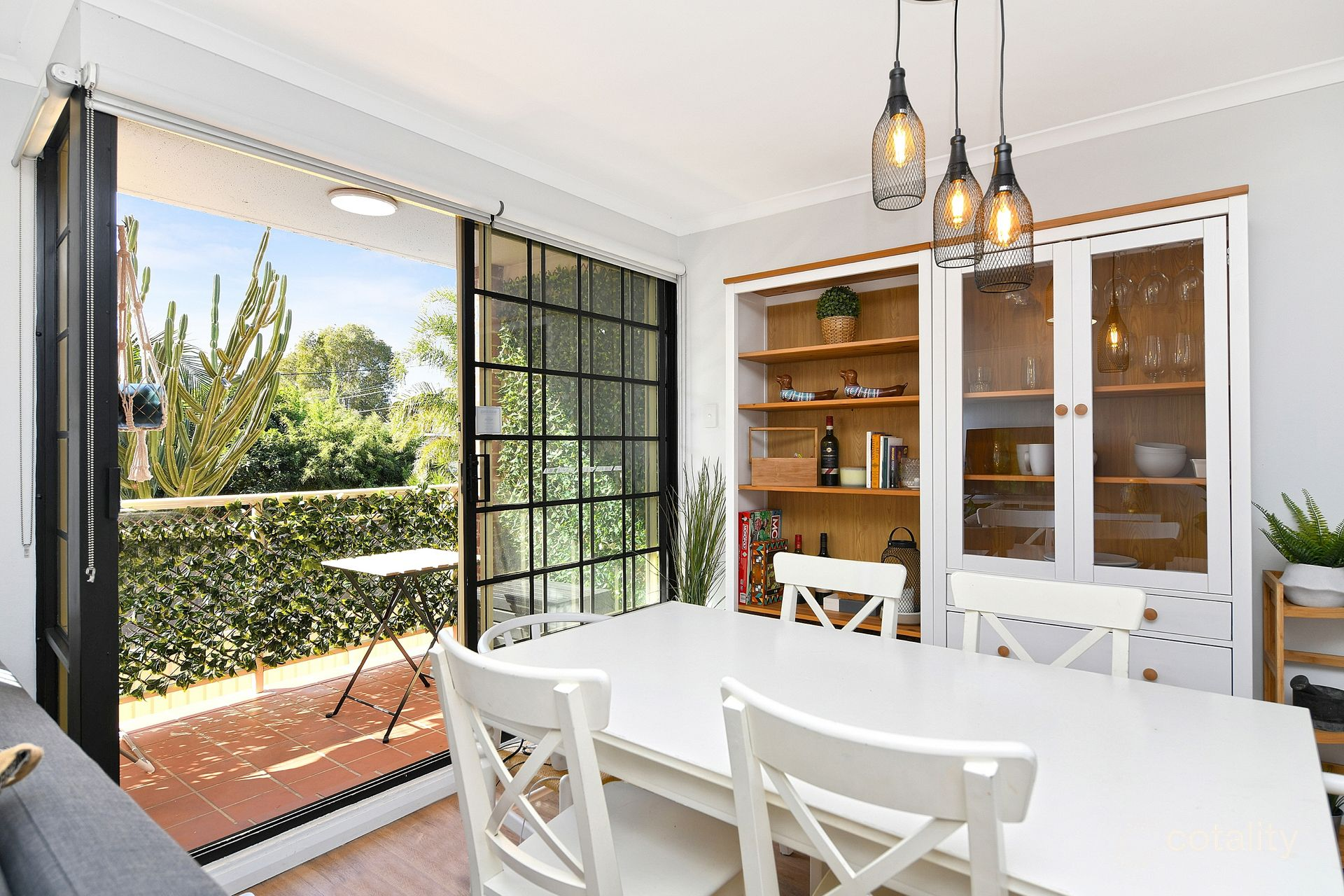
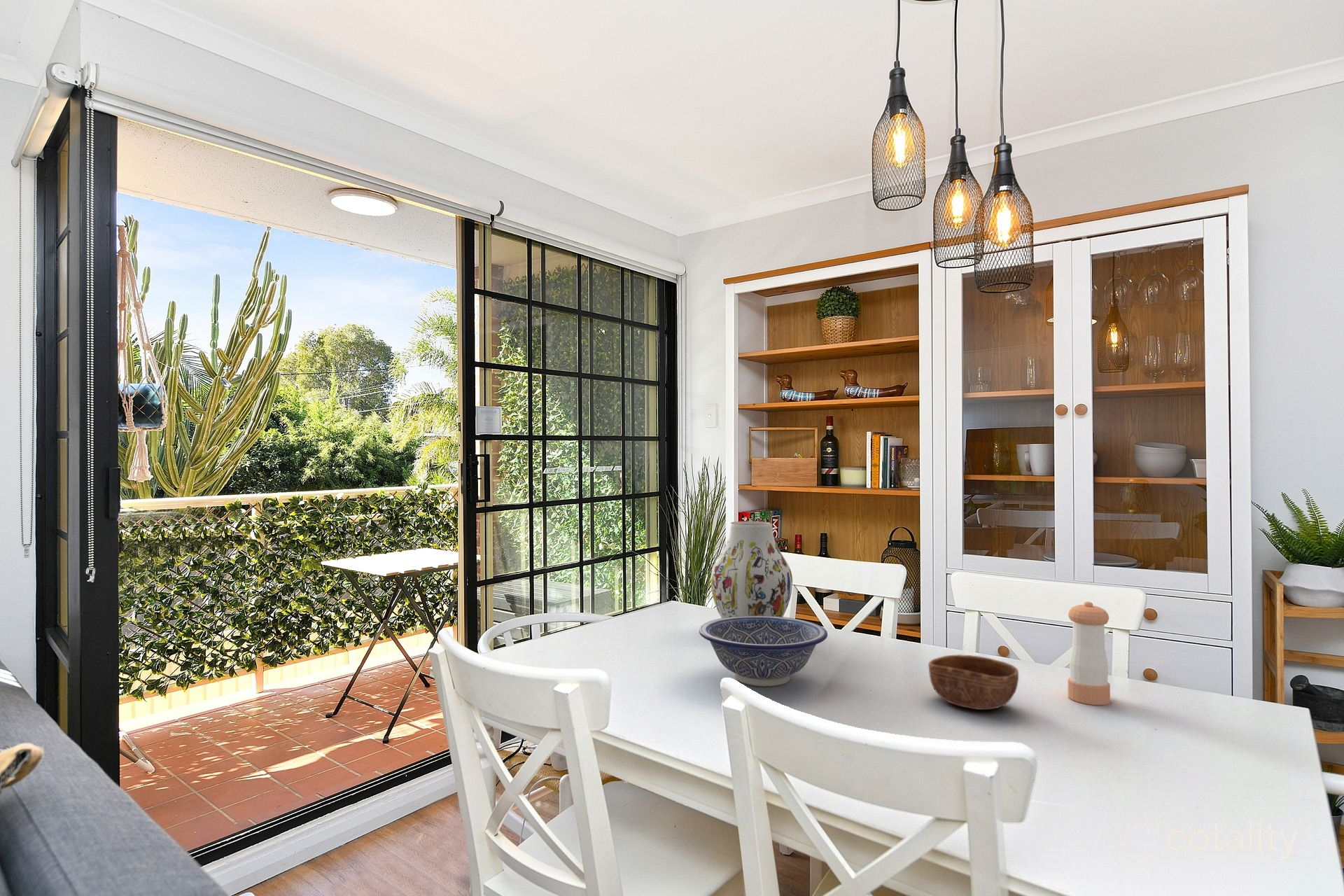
+ vase (751, 578)
+ pepper shaker (1088, 650)
+ decorative bowl (762, 653)
+ bowl (972, 682)
